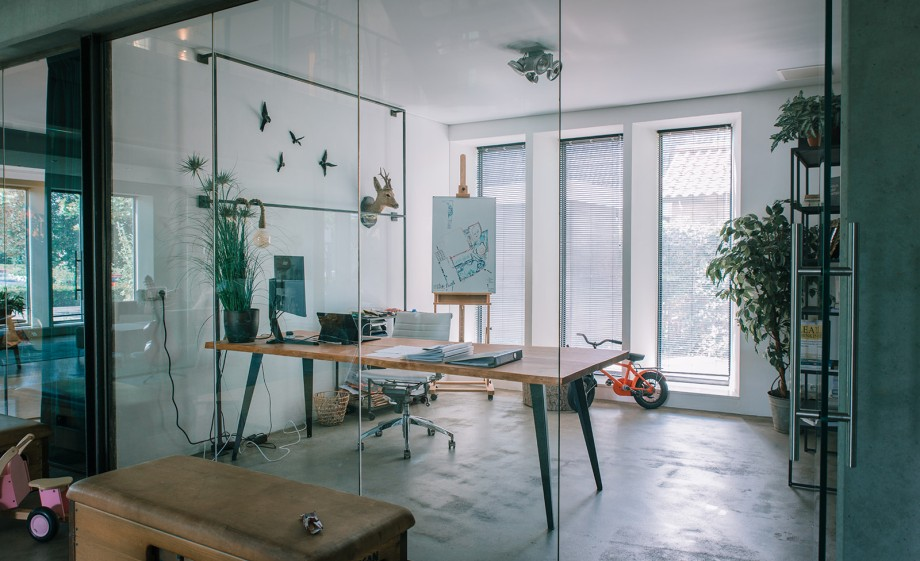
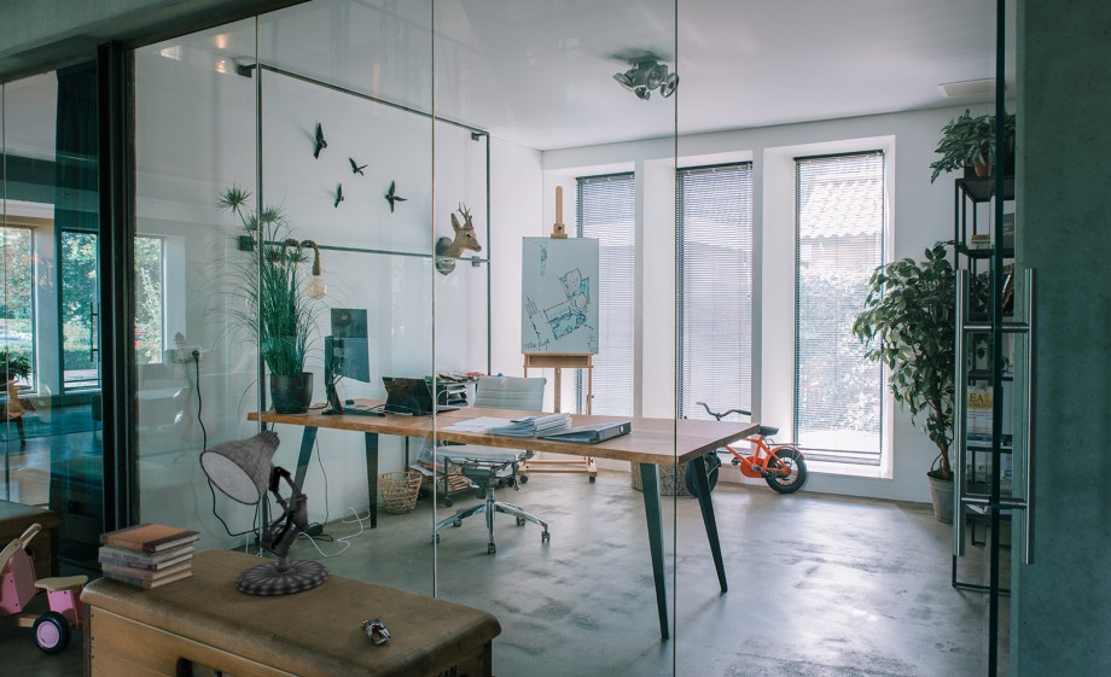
+ desk lamp (277, 502)
+ book stack (149, 554)
